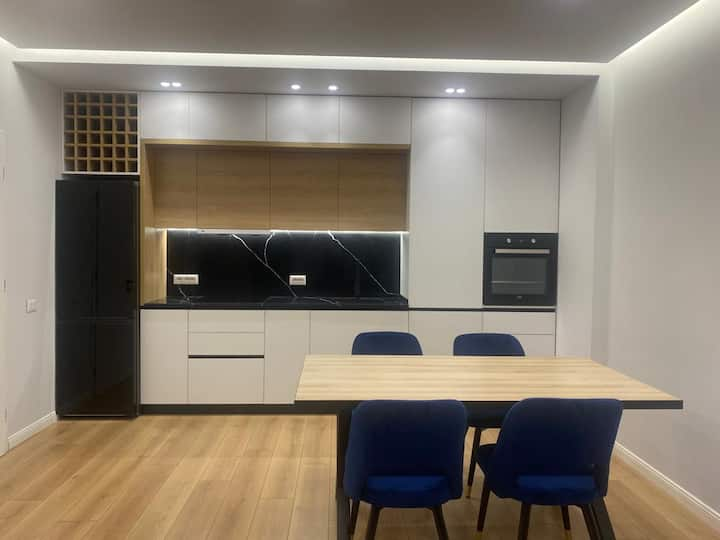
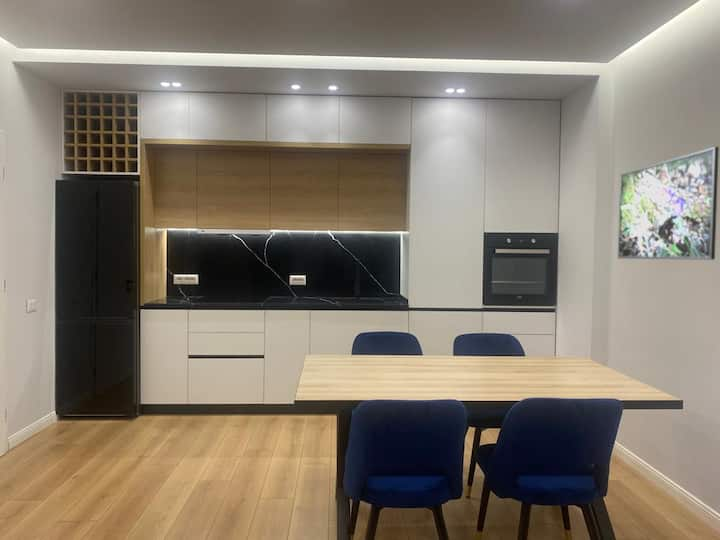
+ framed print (660, 210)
